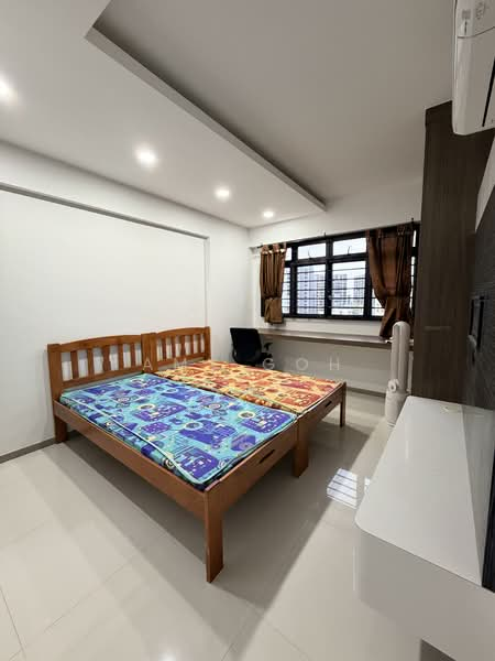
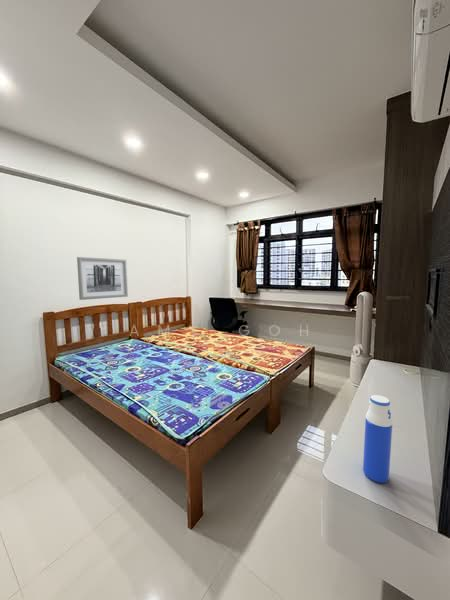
+ wall art (104, 278)
+ water bottle (377, 437)
